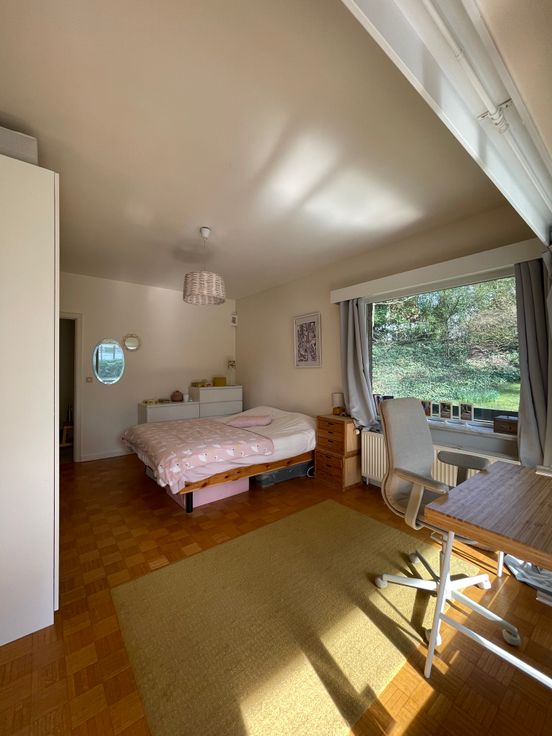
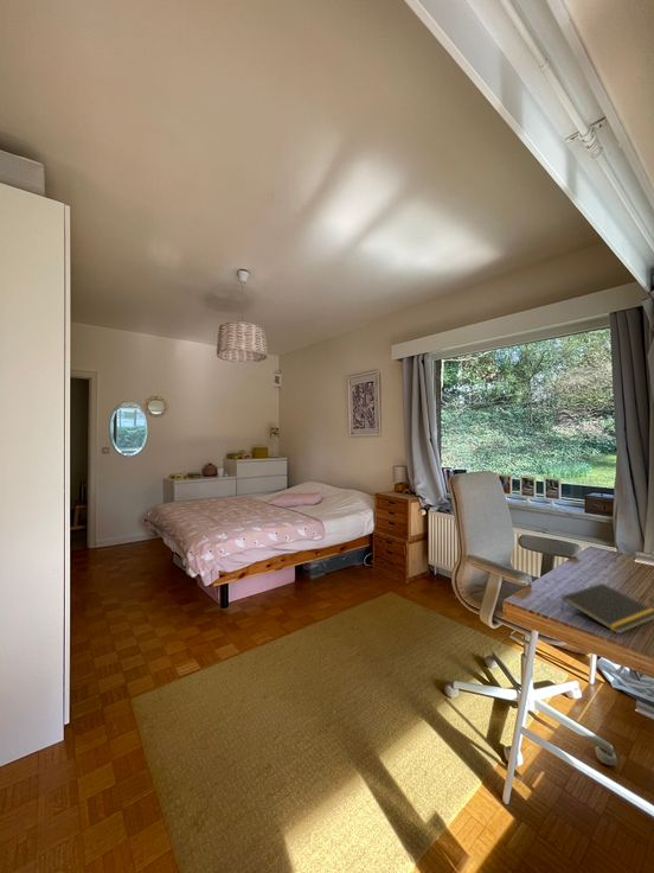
+ notepad (609, 605)
